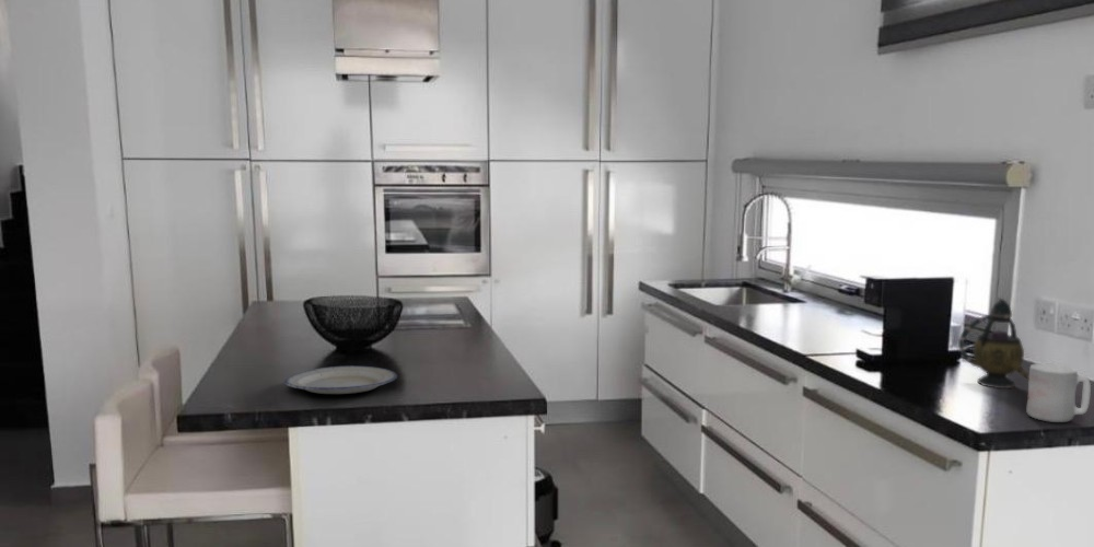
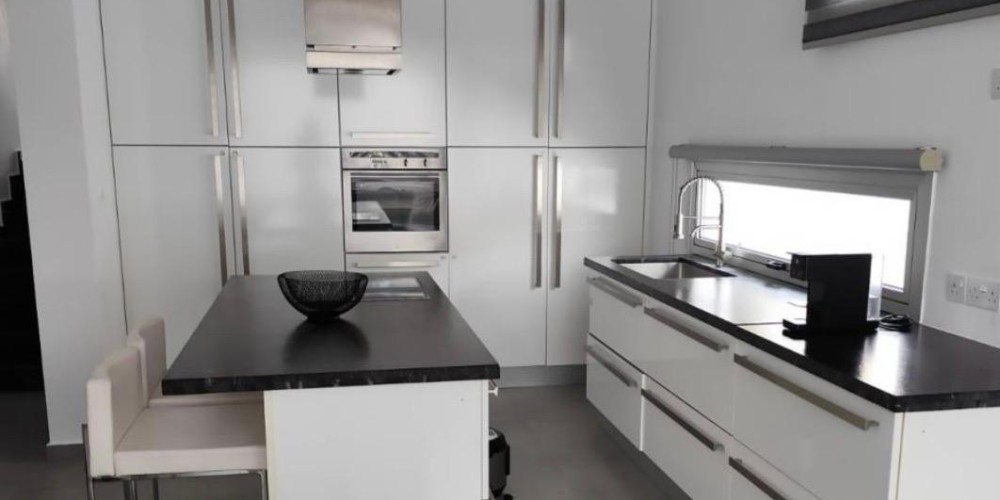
- teapot (1010, 344)
- mug (1056, 393)
- plate (341, 380)
